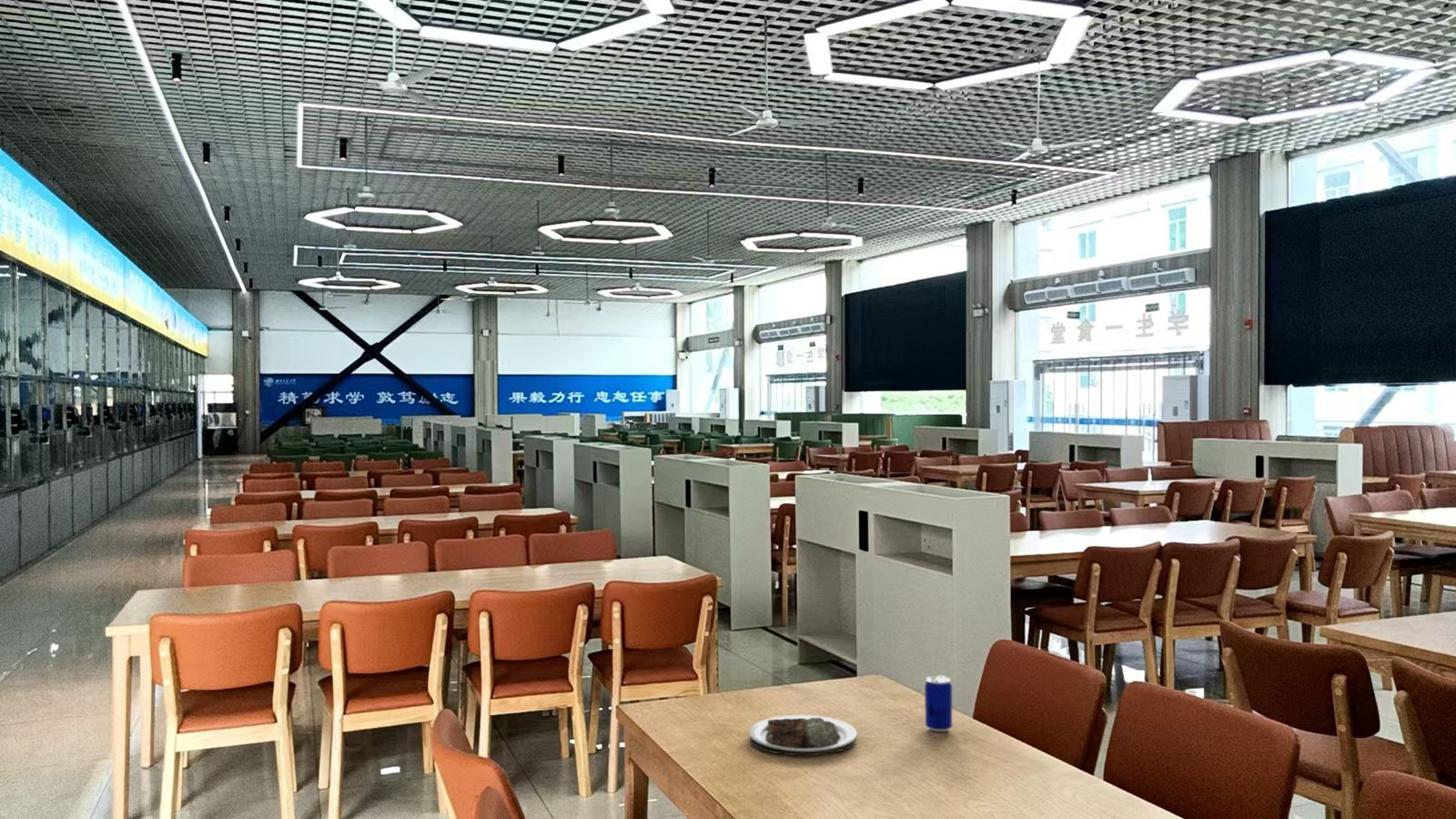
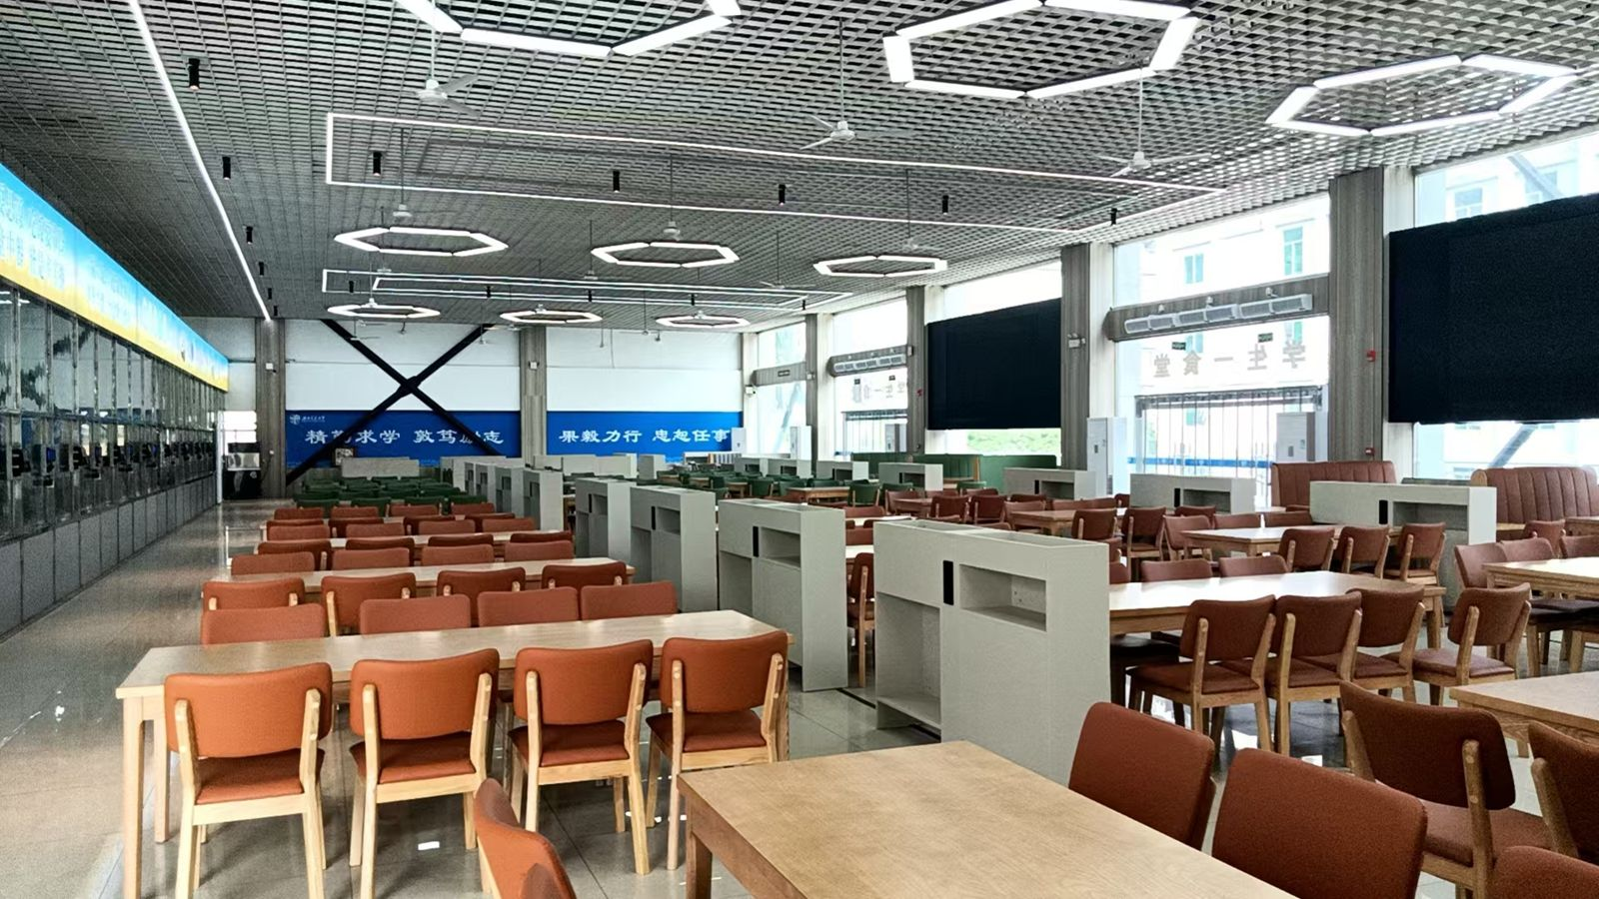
- beer can (938, 703)
- plate (803, 731)
